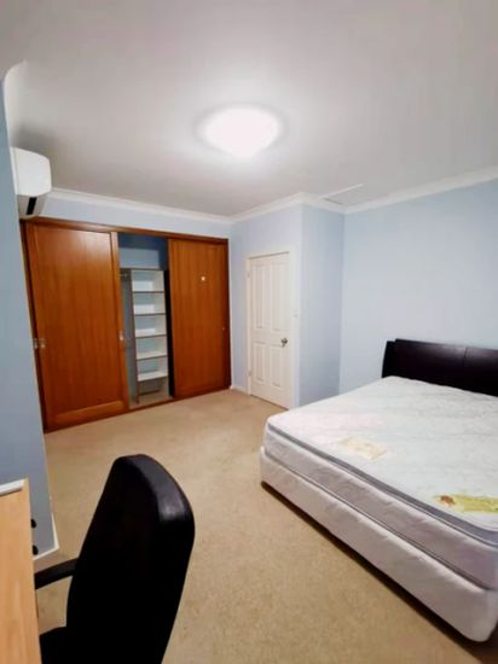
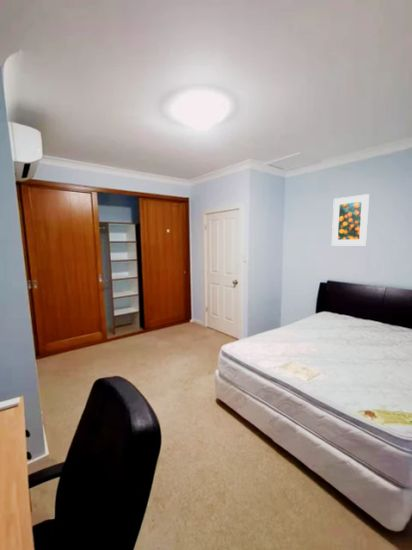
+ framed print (349, 221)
